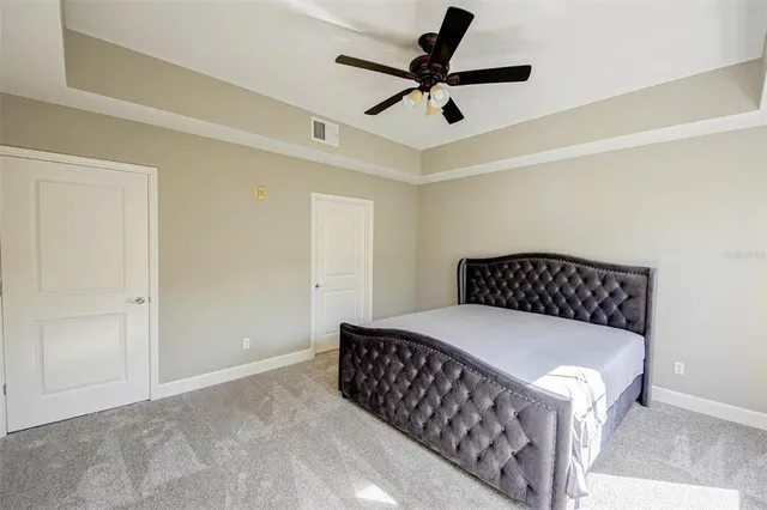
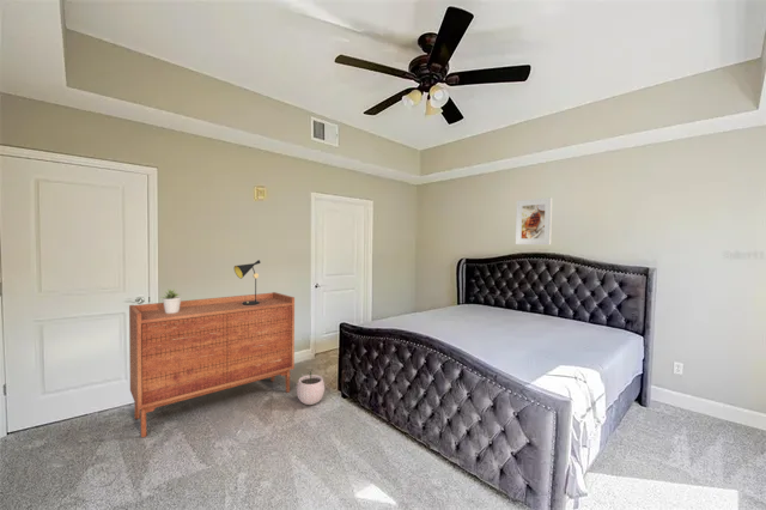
+ potted plant (171, 299)
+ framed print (533, 221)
+ sideboard (219, 352)
+ plant pot (310, 385)
+ table lamp (255, 281)
